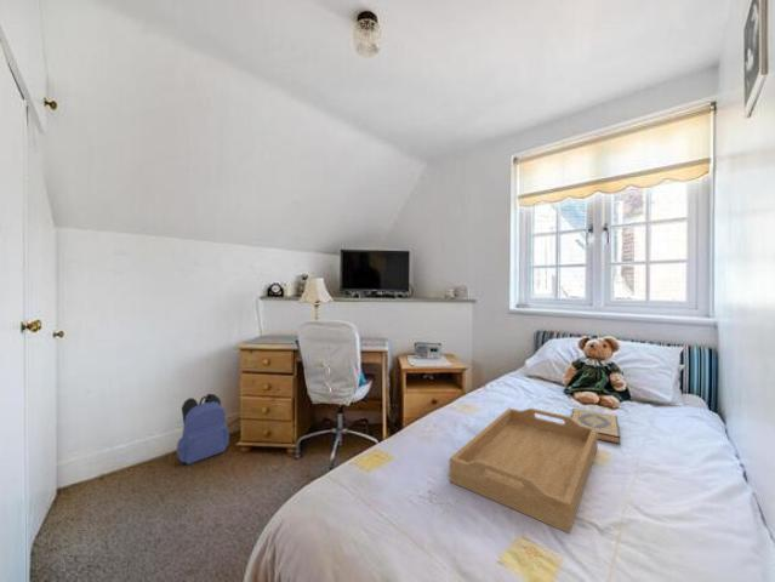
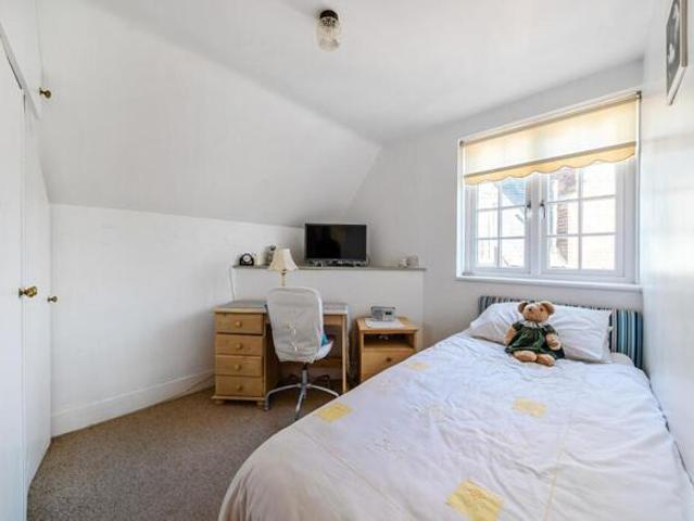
- backpack (200, 423)
- hardback book (593, 423)
- serving tray (530, 449)
